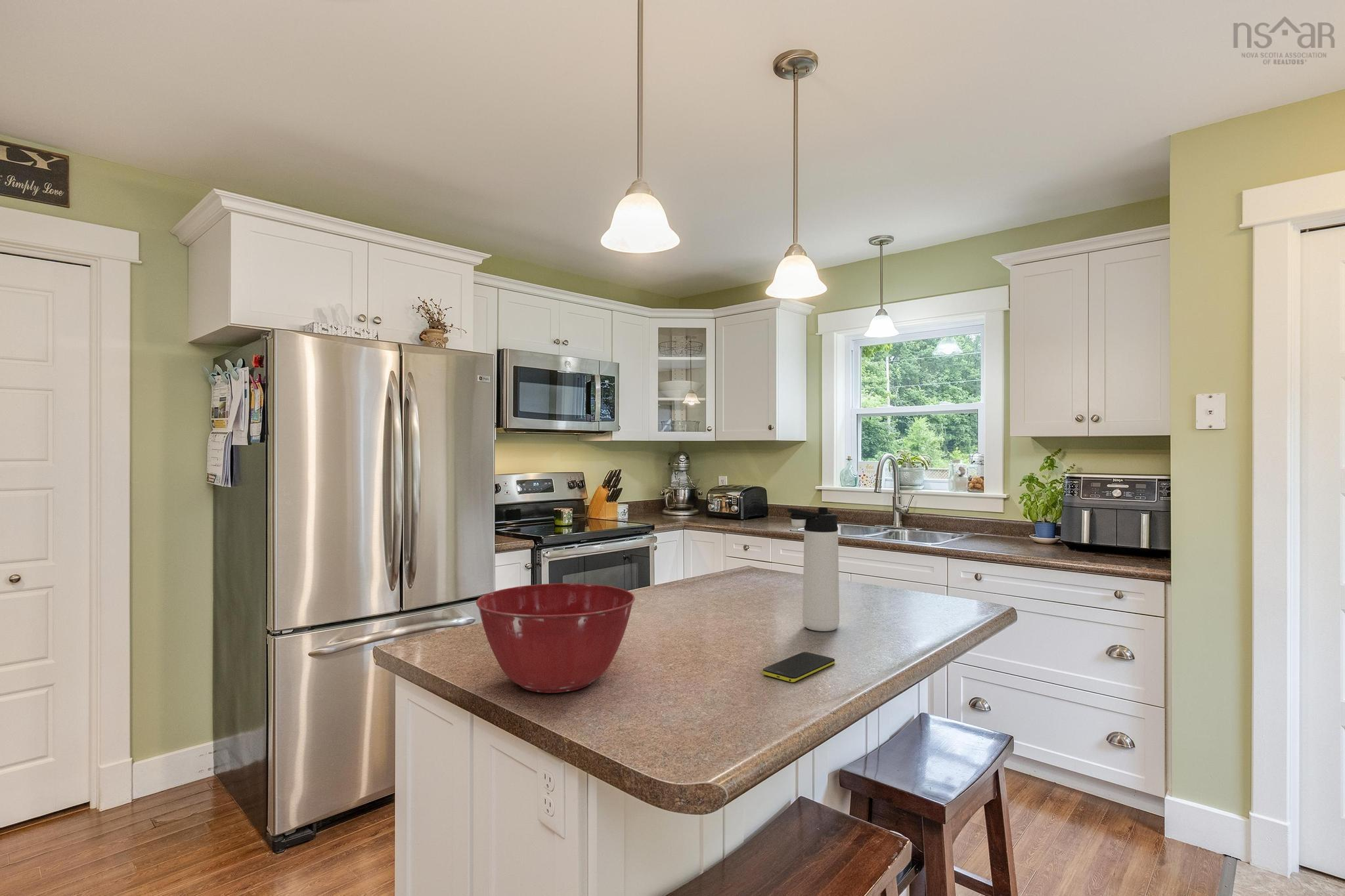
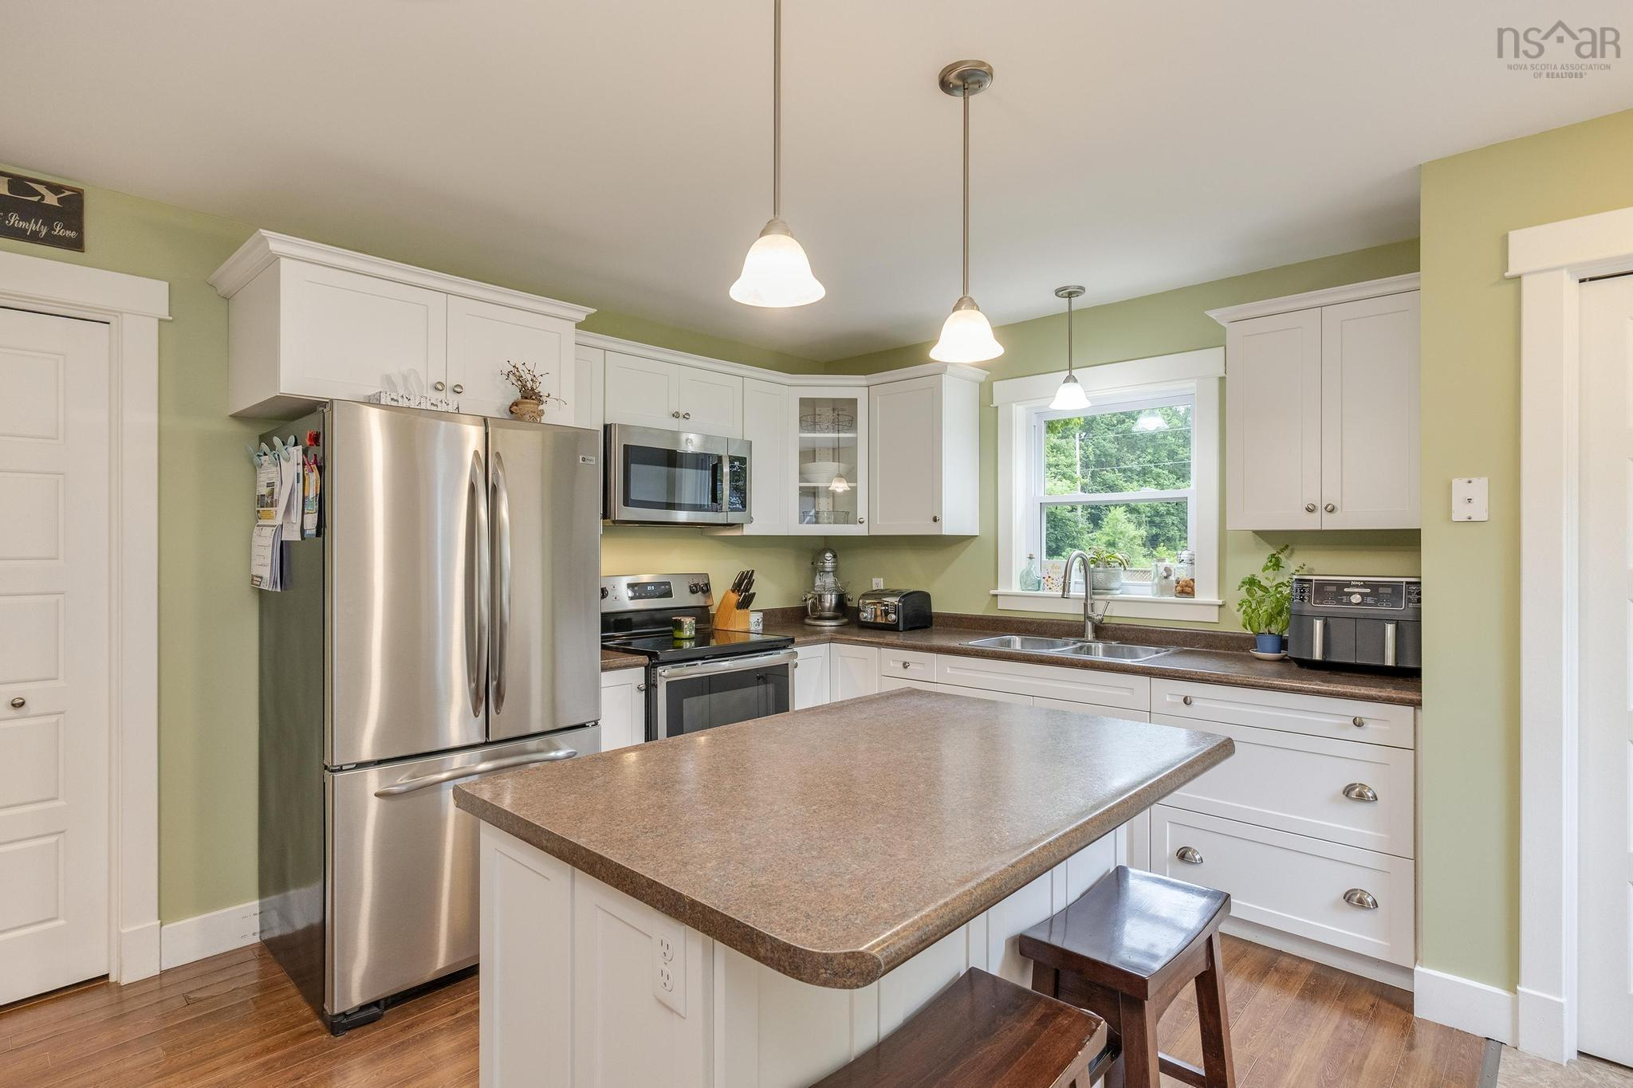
- mixing bowl (557, 638)
- smartphone (799, 666)
- thermos bottle (812, 567)
